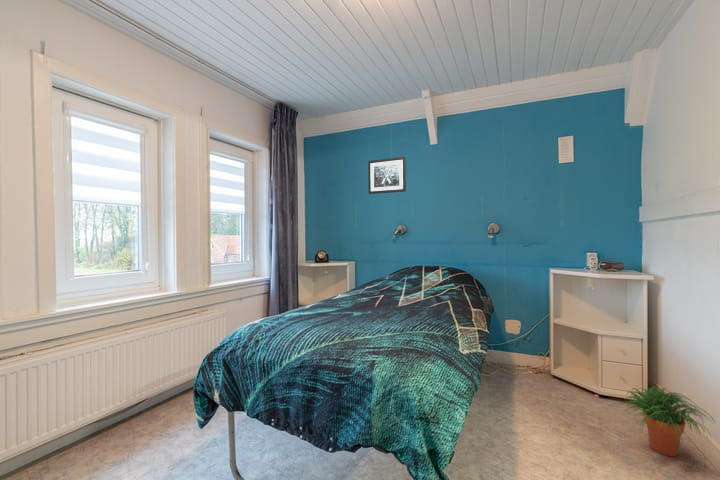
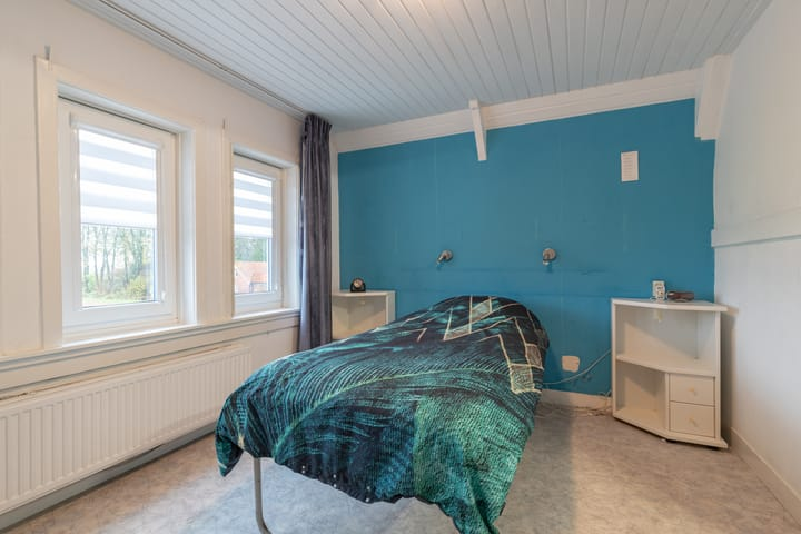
- potted plant (661, 419)
- wall art (386, 175)
